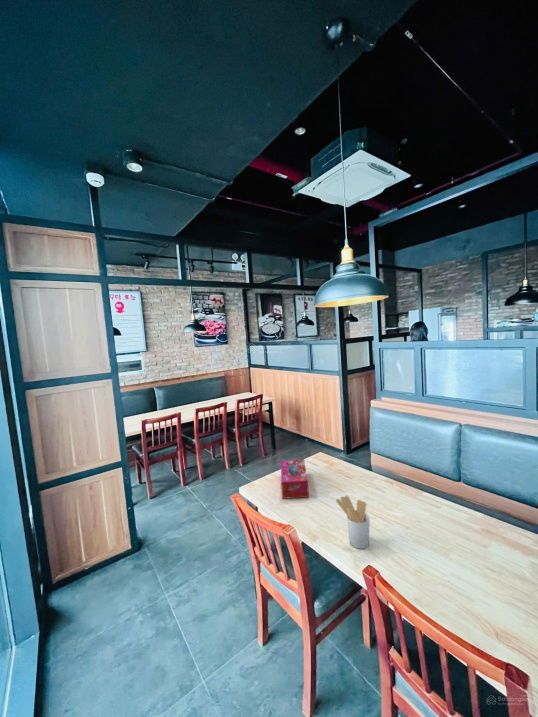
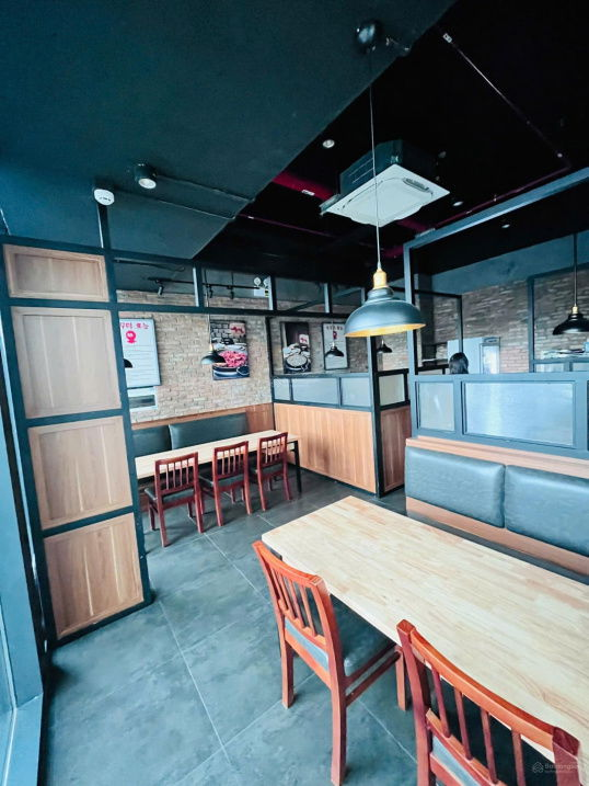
- utensil holder (353, 520)
- tissue box (293, 477)
